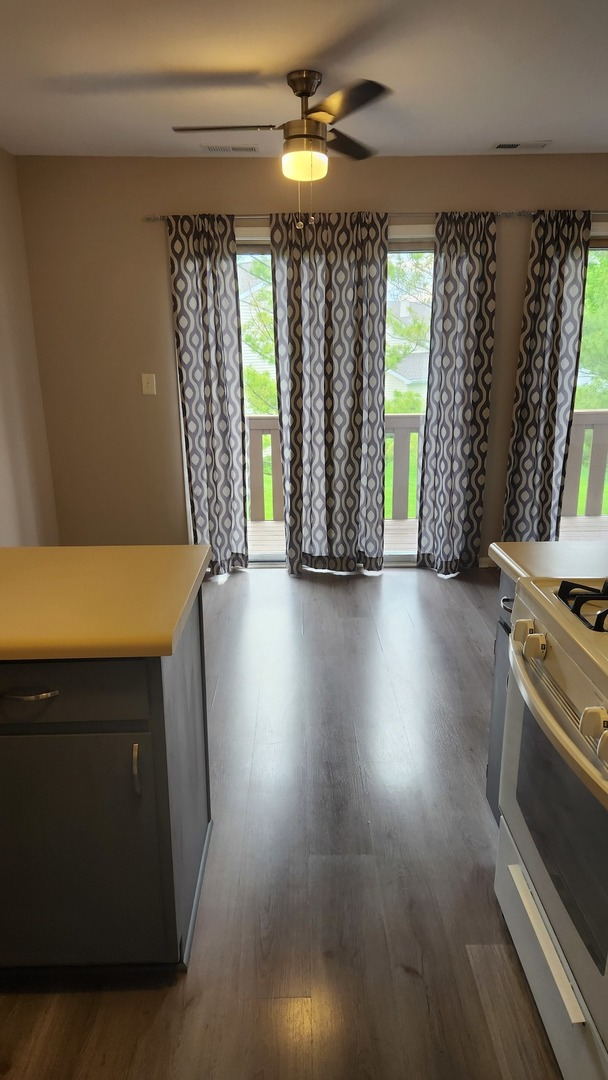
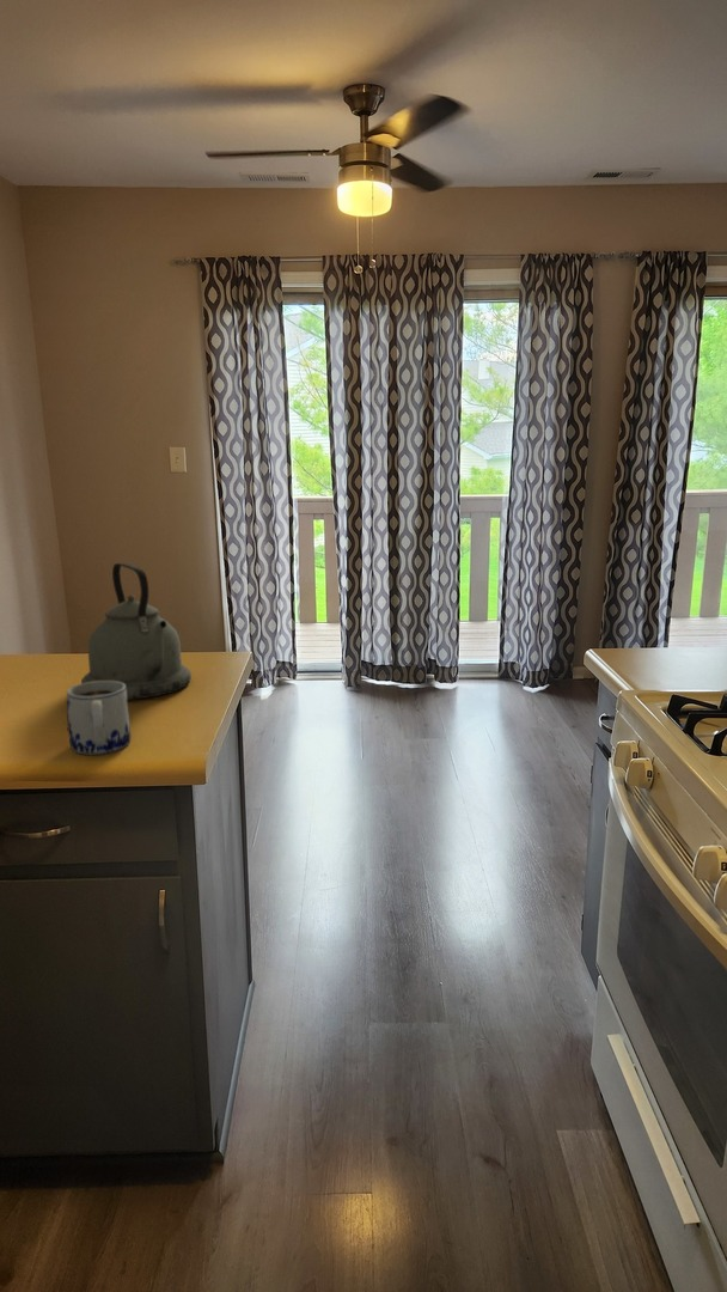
+ mug (99, 718)
+ kettle (138, 627)
